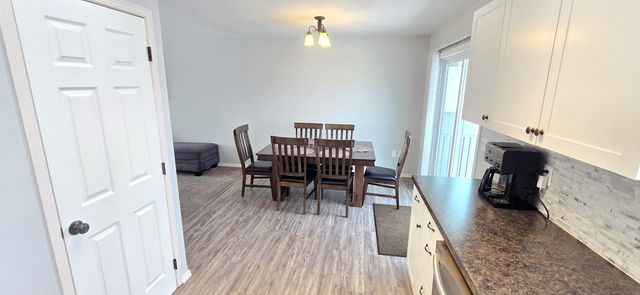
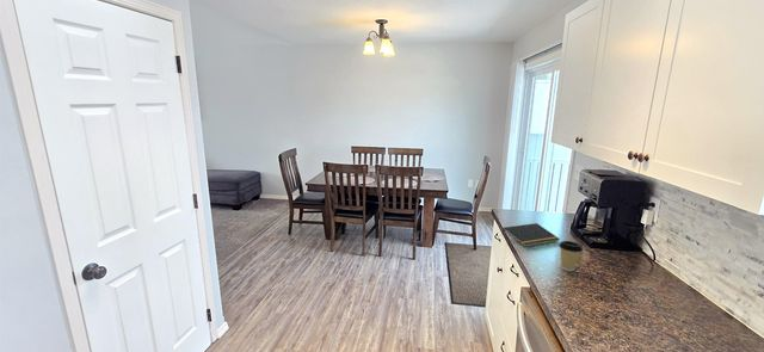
+ notepad (530, 234)
+ coffee cup (568, 255)
